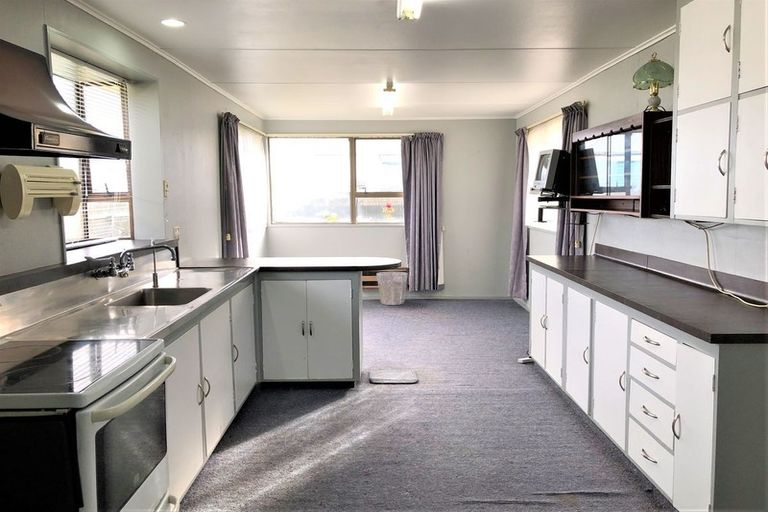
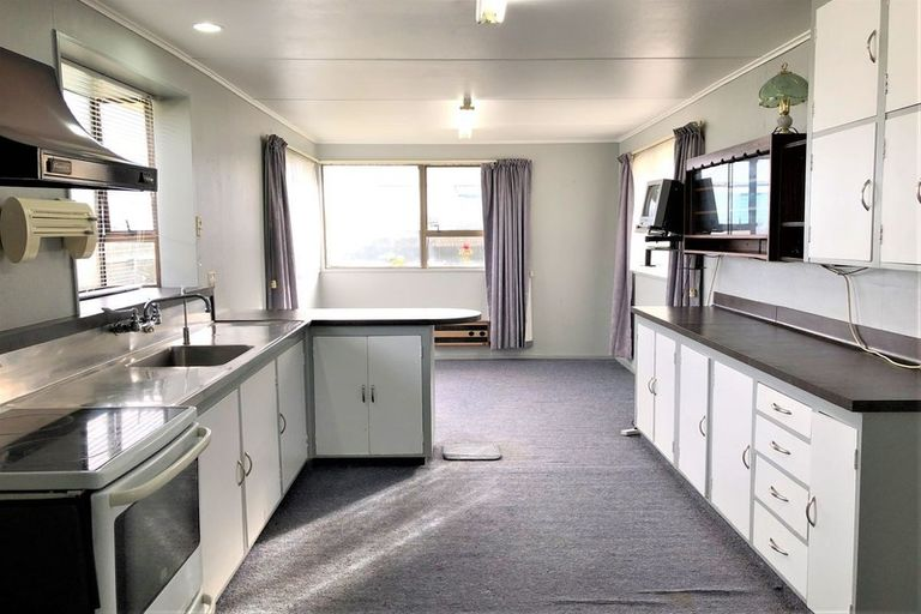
- waste bin (392, 288)
